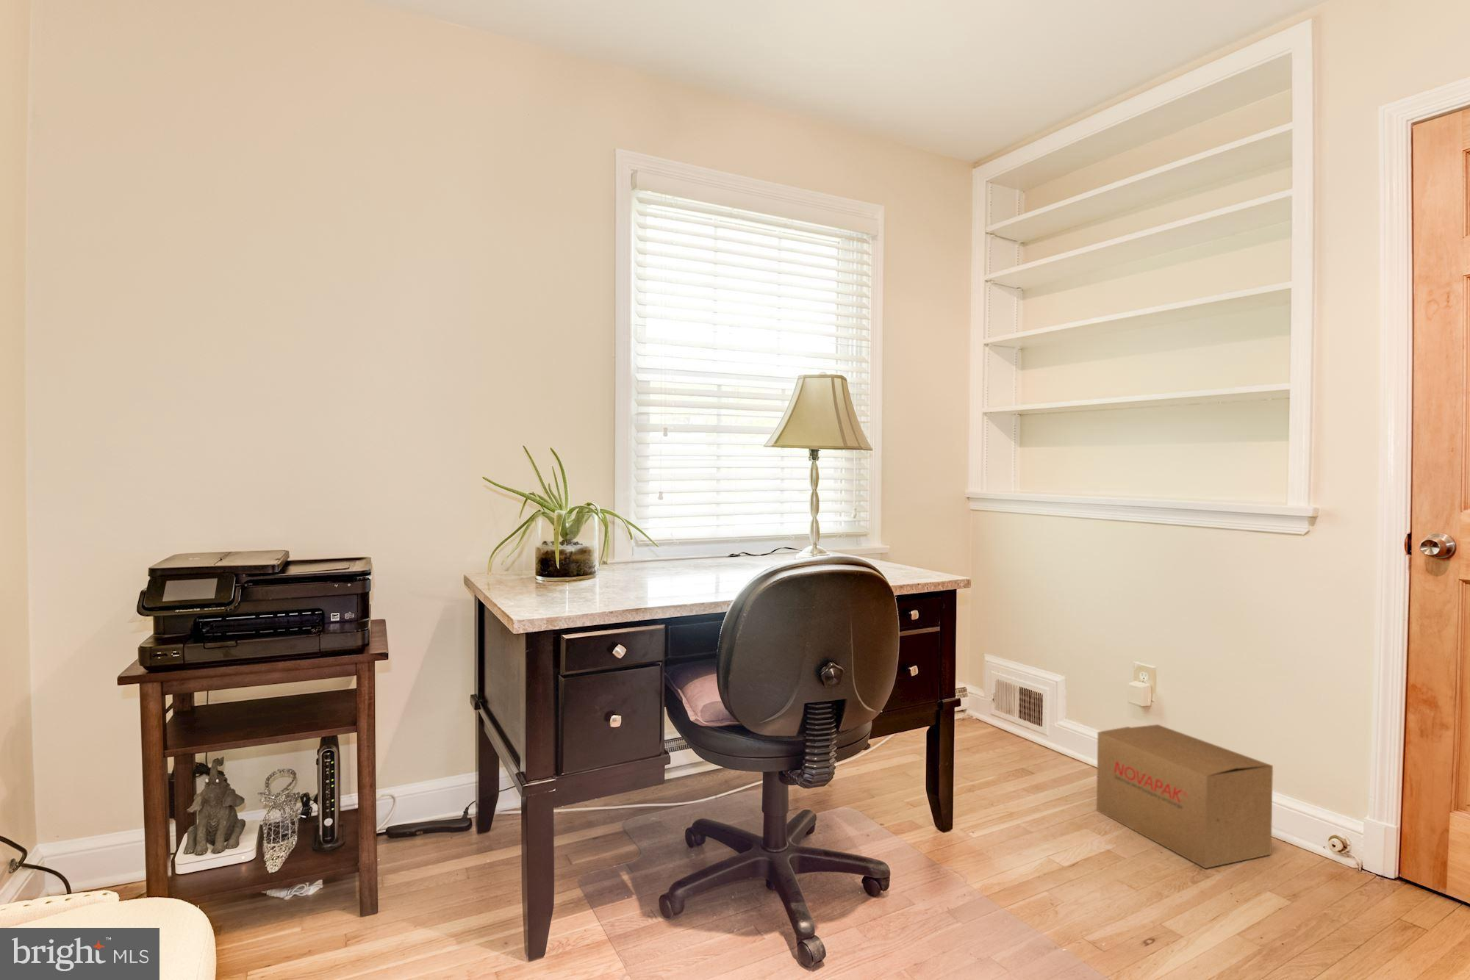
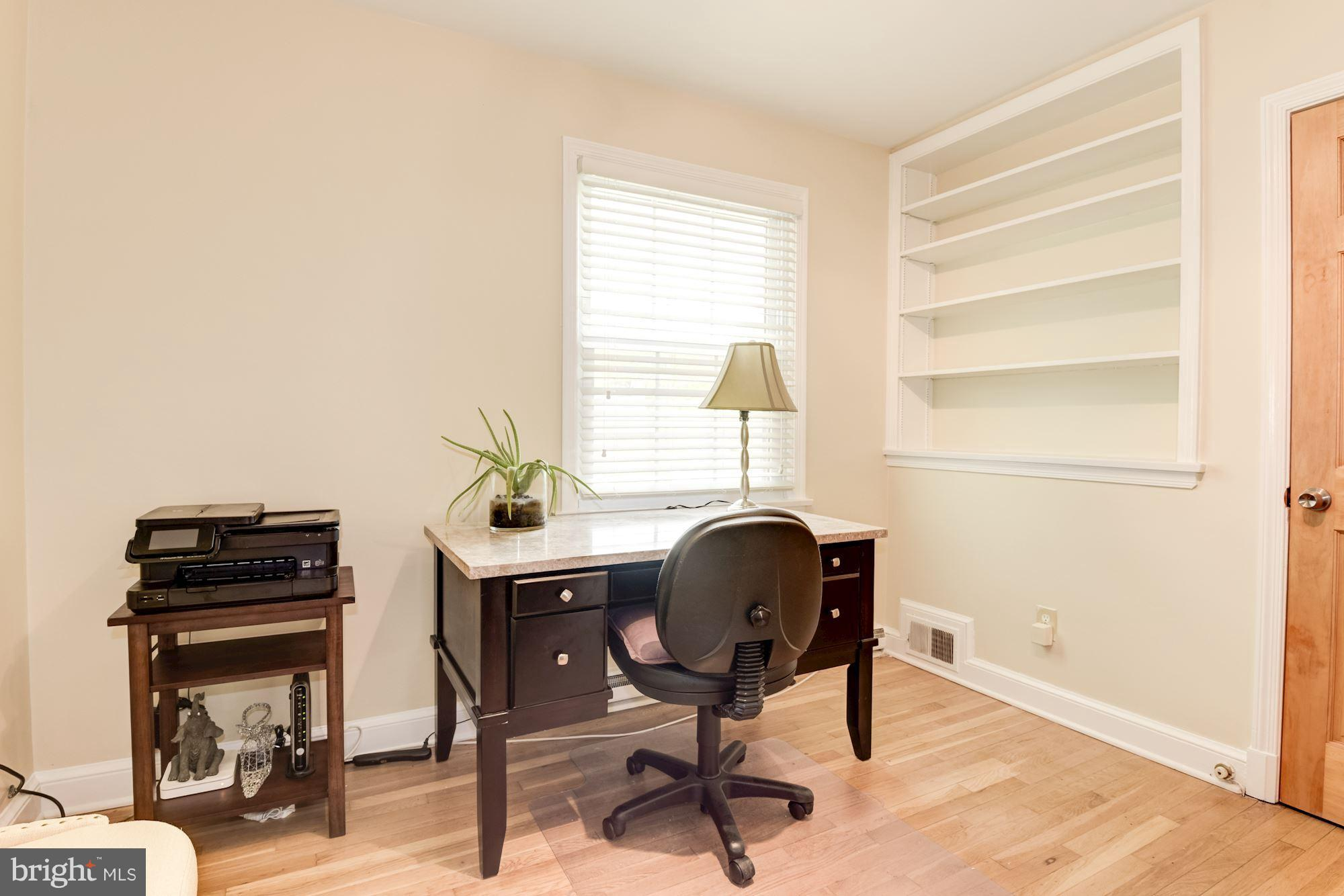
- cardboard box (1179, 788)
